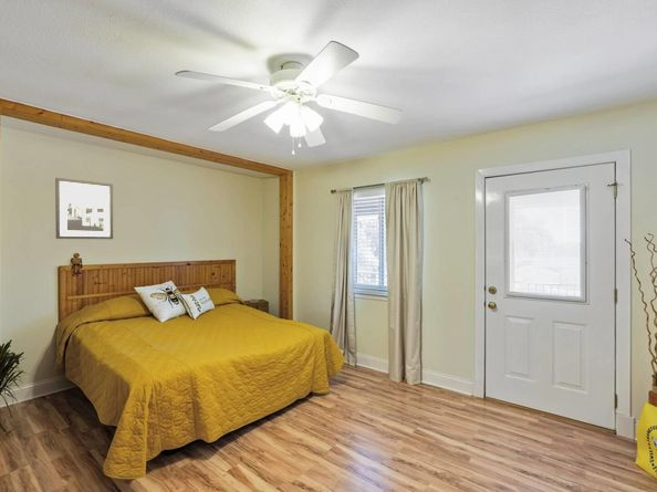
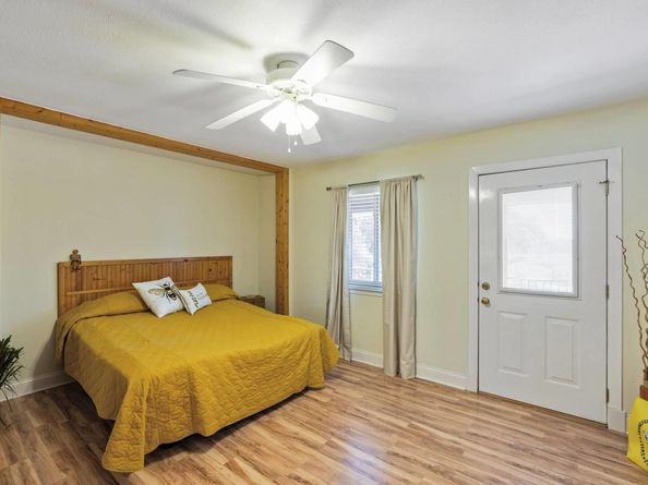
- wall art (85, 210)
